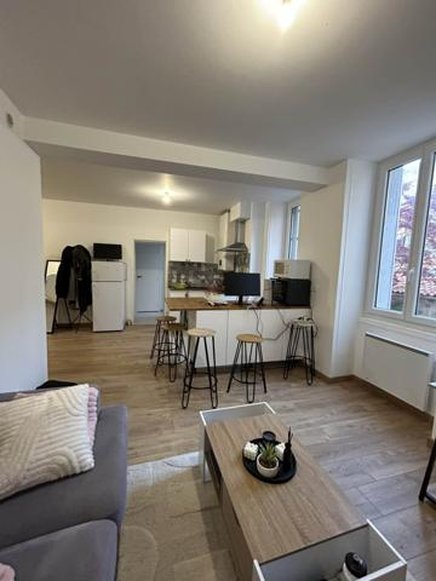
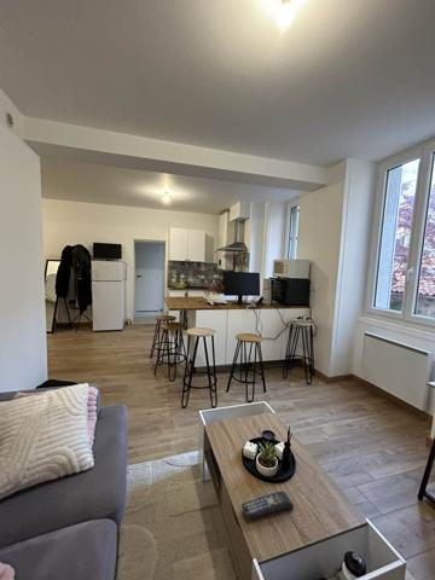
+ remote control (267, 504)
